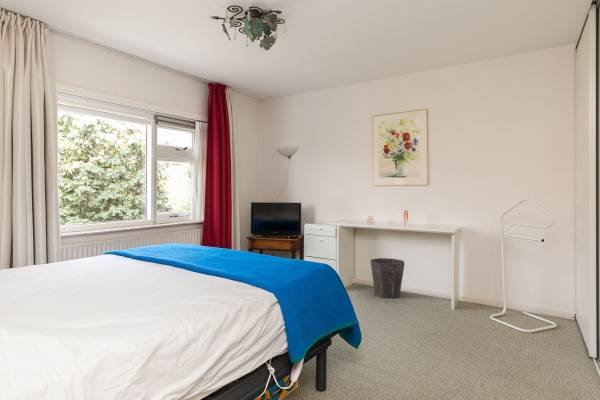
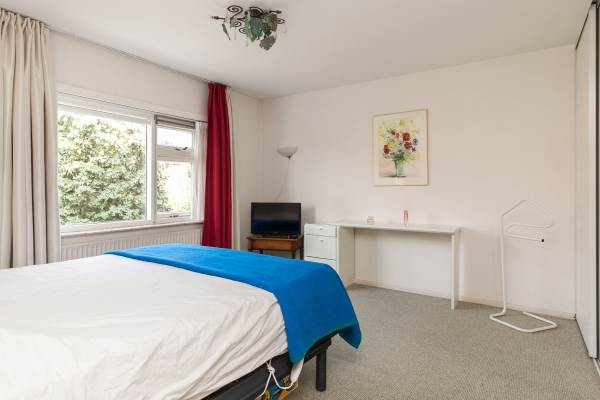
- waste bin (387, 277)
